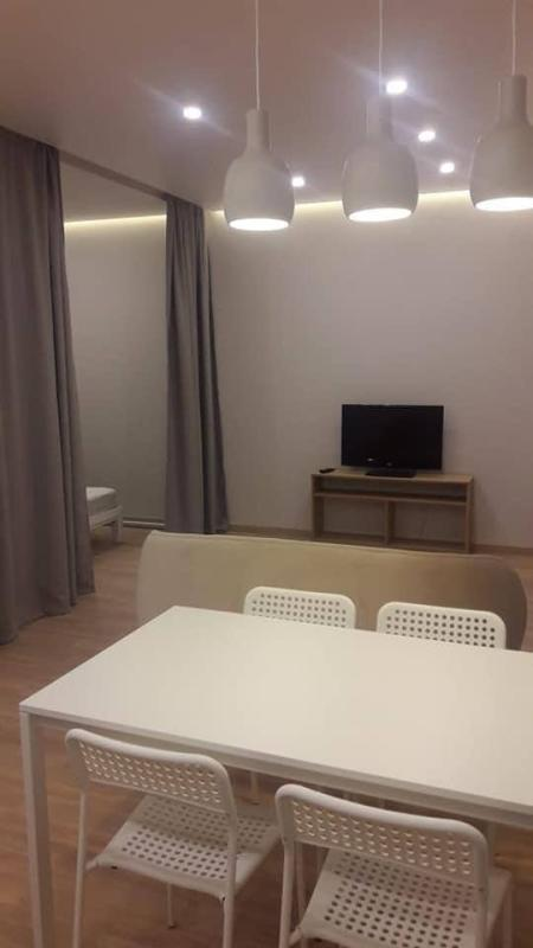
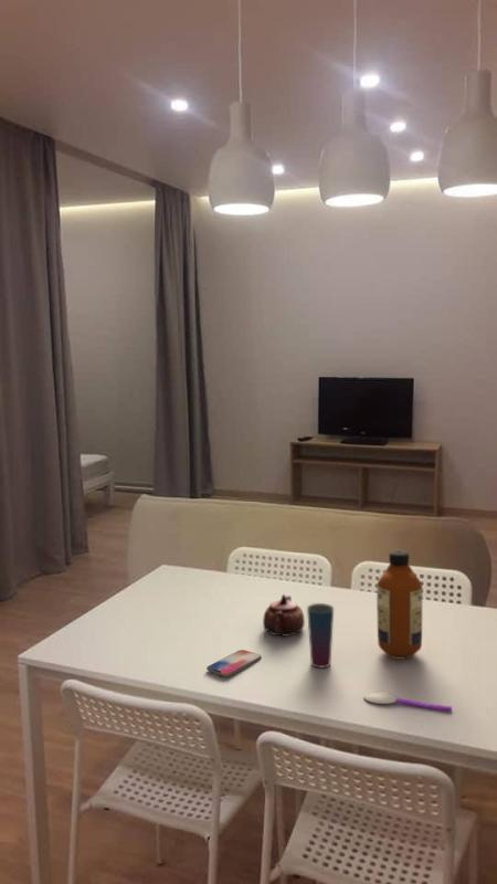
+ cup (320, 635)
+ smartphone (234, 662)
+ teapot (283, 612)
+ bottle (399, 603)
+ spoon (406, 701)
